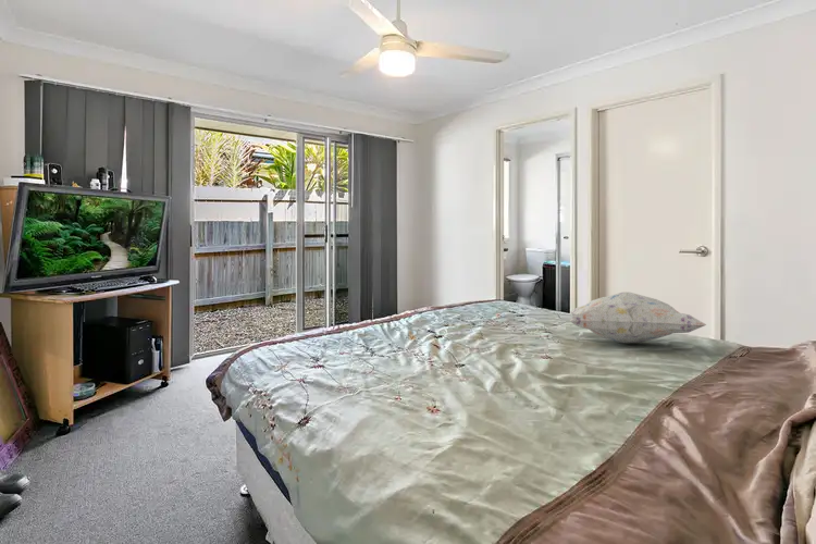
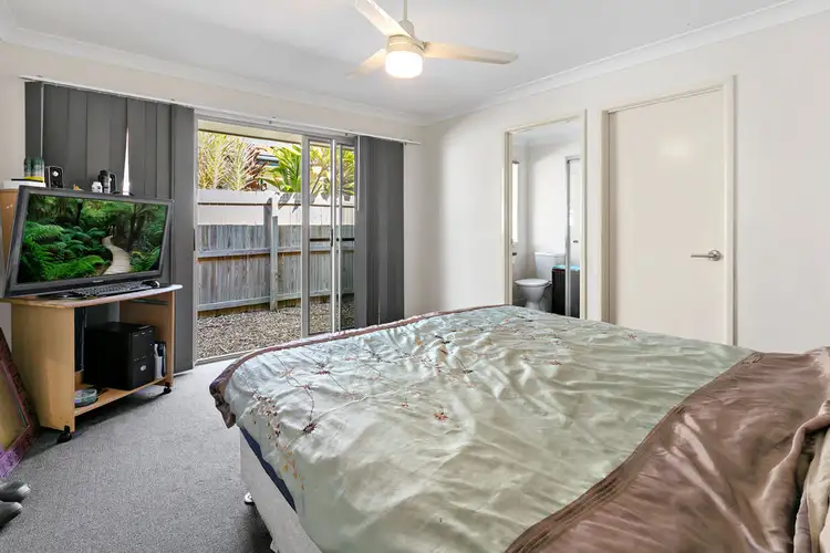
- decorative pillow (628, 318)
